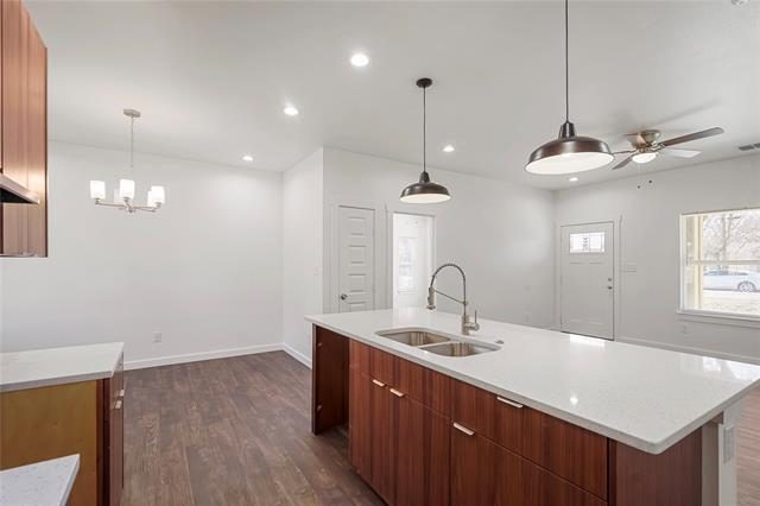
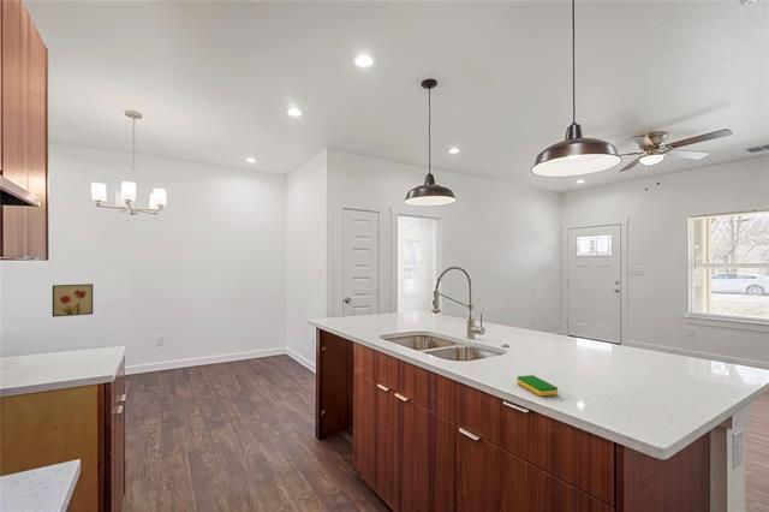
+ dish sponge (536, 385)
+ wall art (73, 299)
